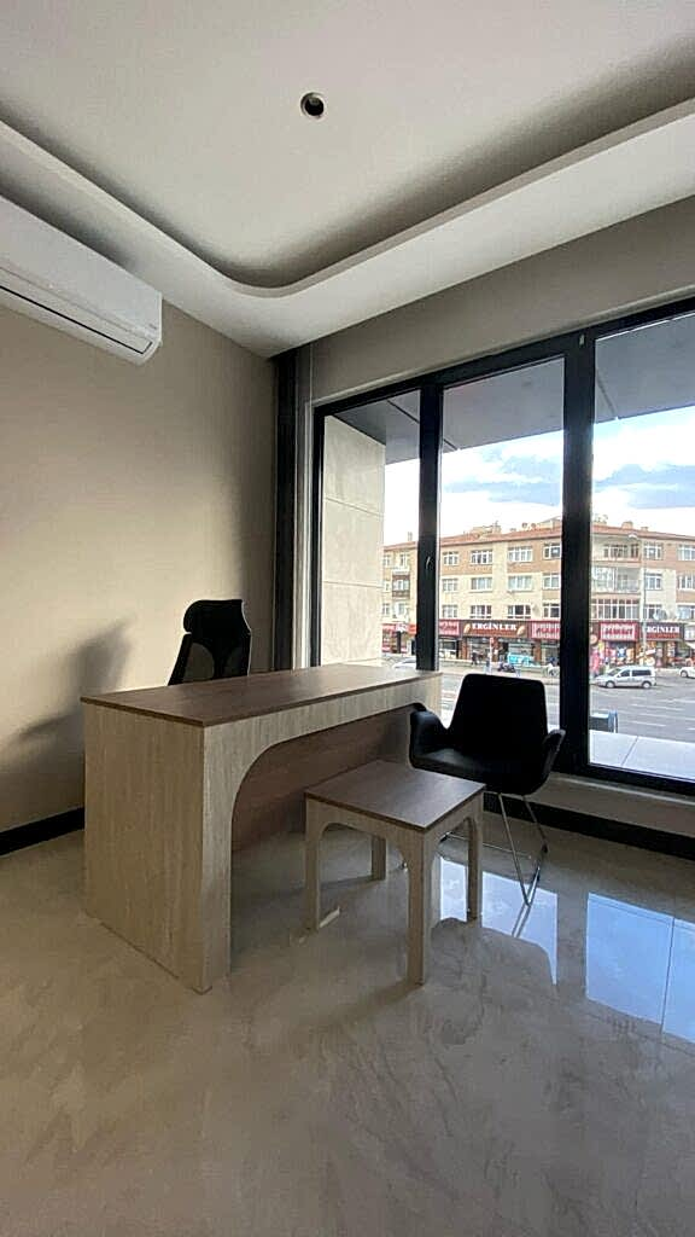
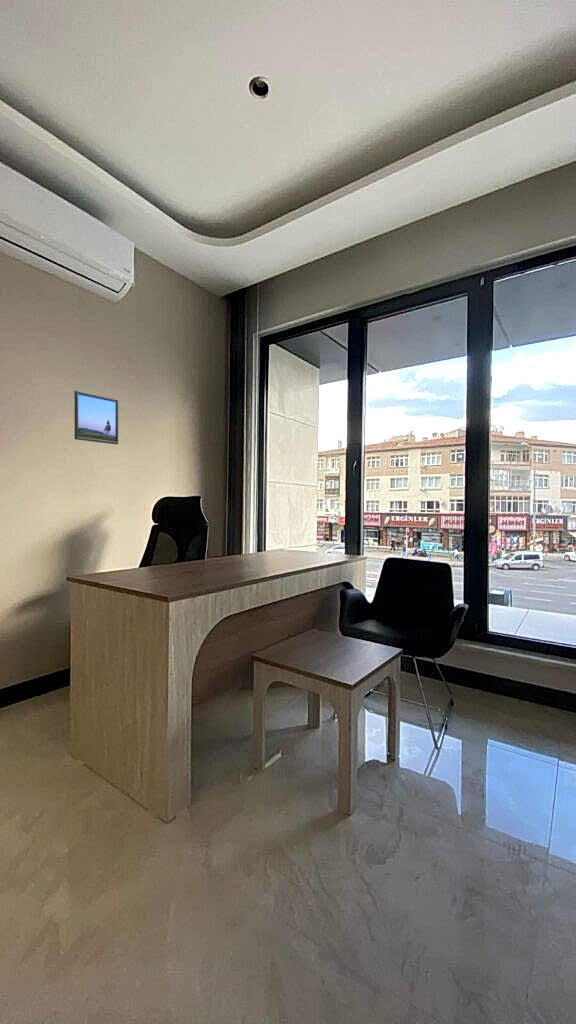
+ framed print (97, 418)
